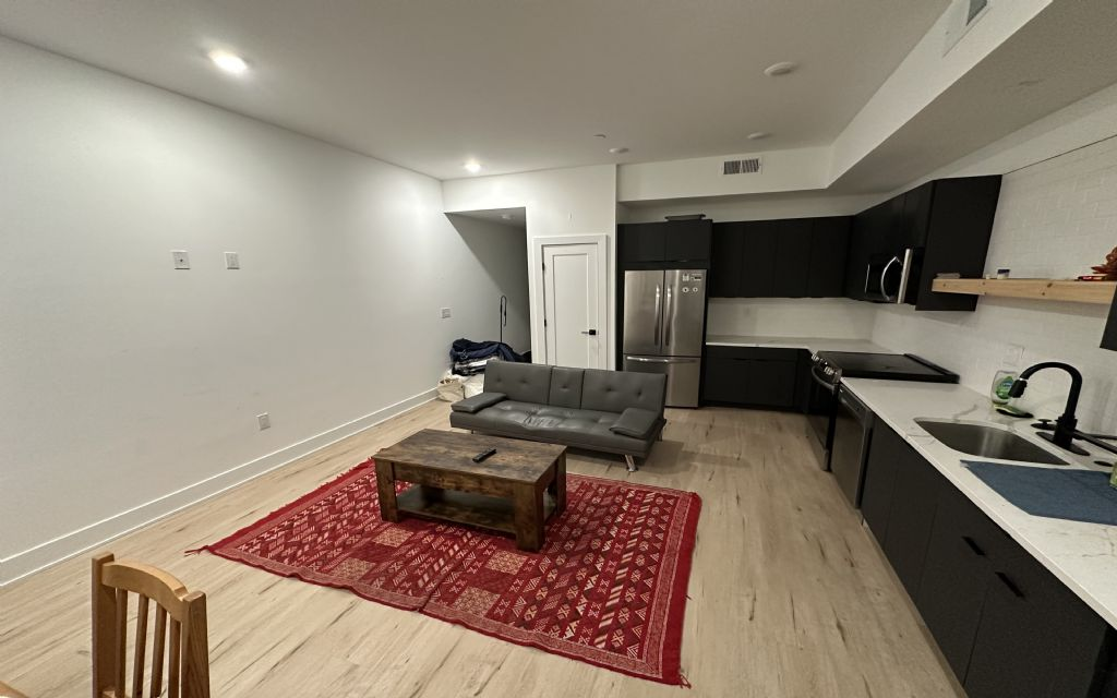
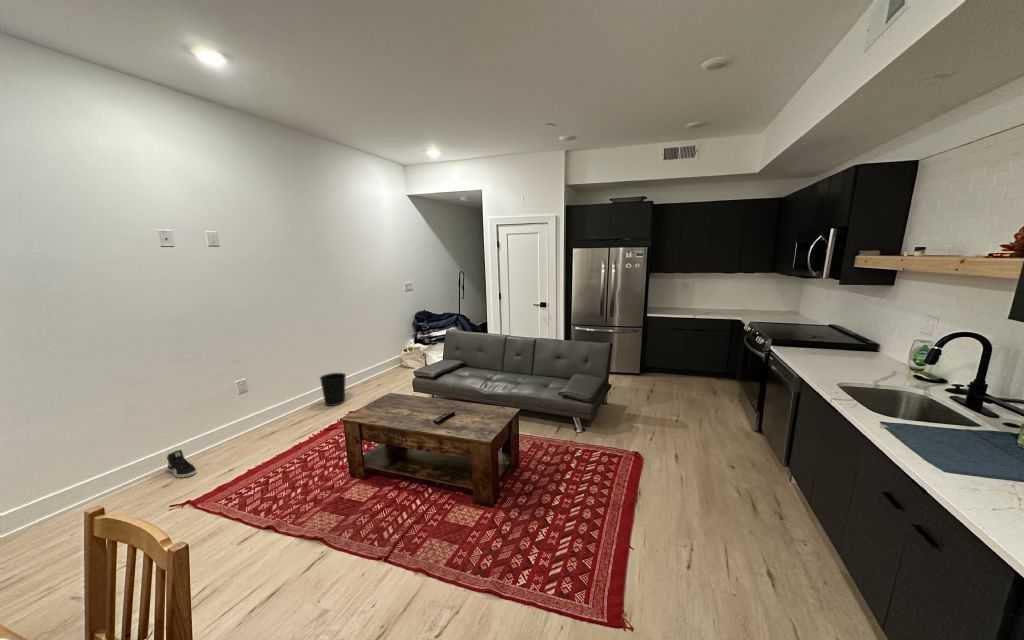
+ sneaker (179, 462)
+ wastebasket (334, 389)
